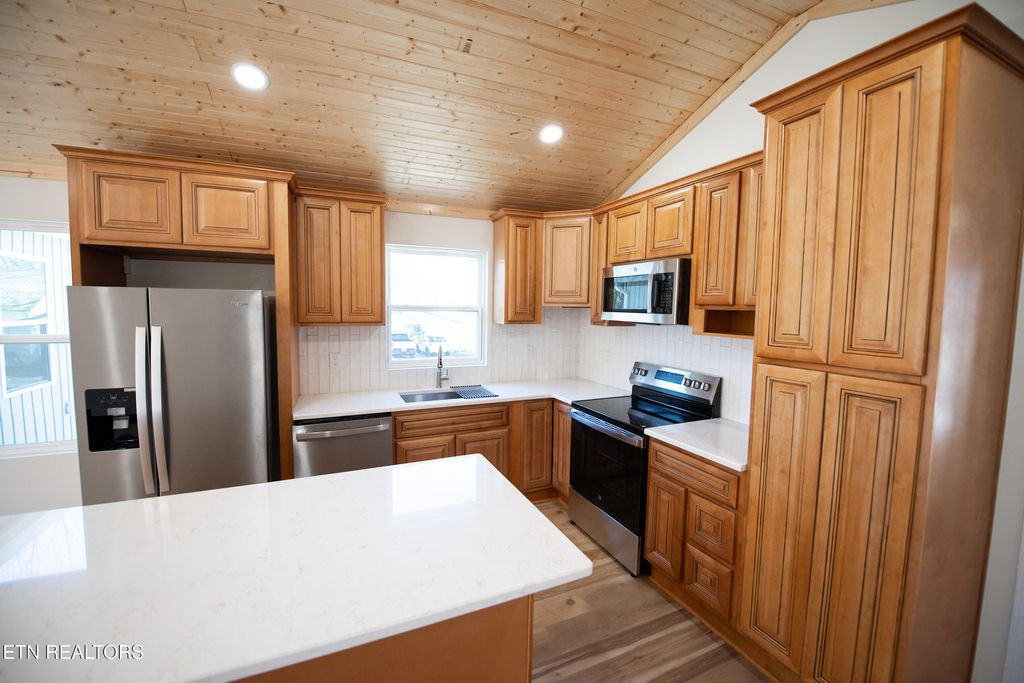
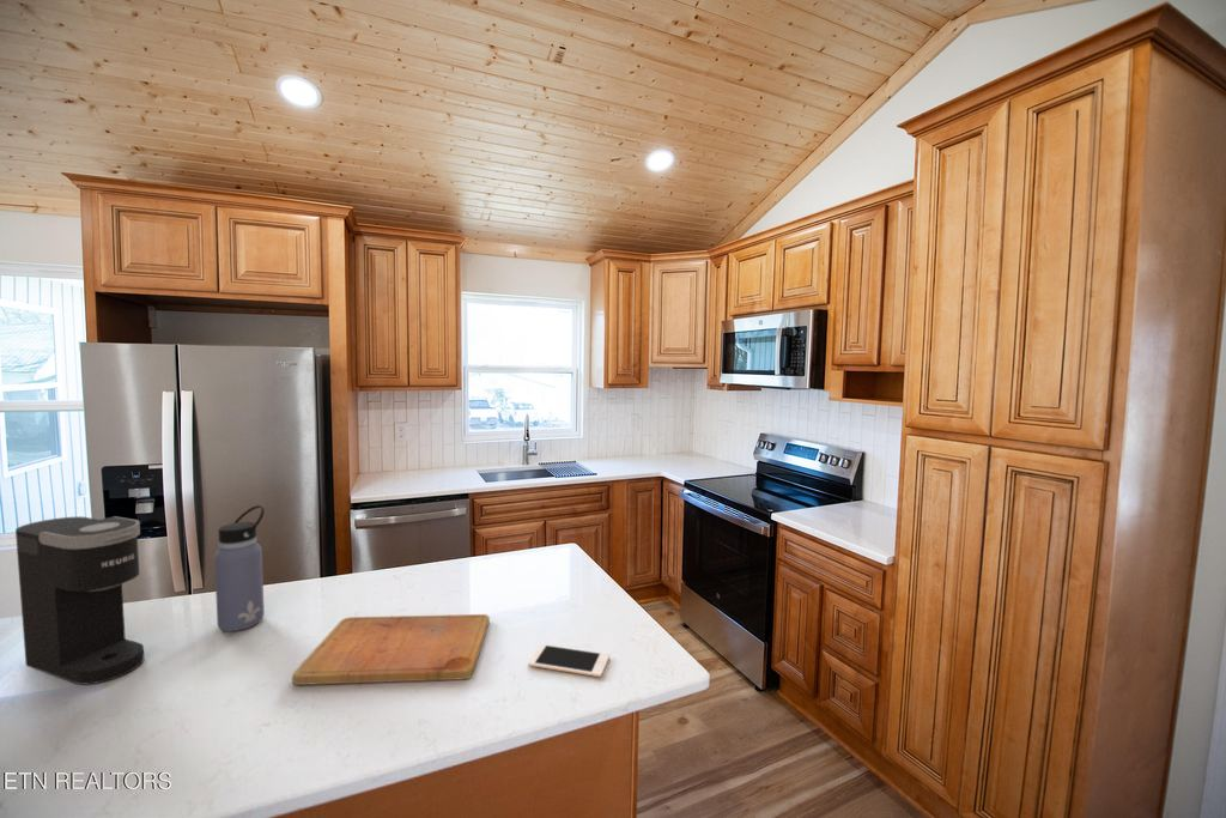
+ coffee maker (81, 593)
+ water bottle (241, 566)
+ cell phone (569, 659)
+ cutting board (401, 644)
